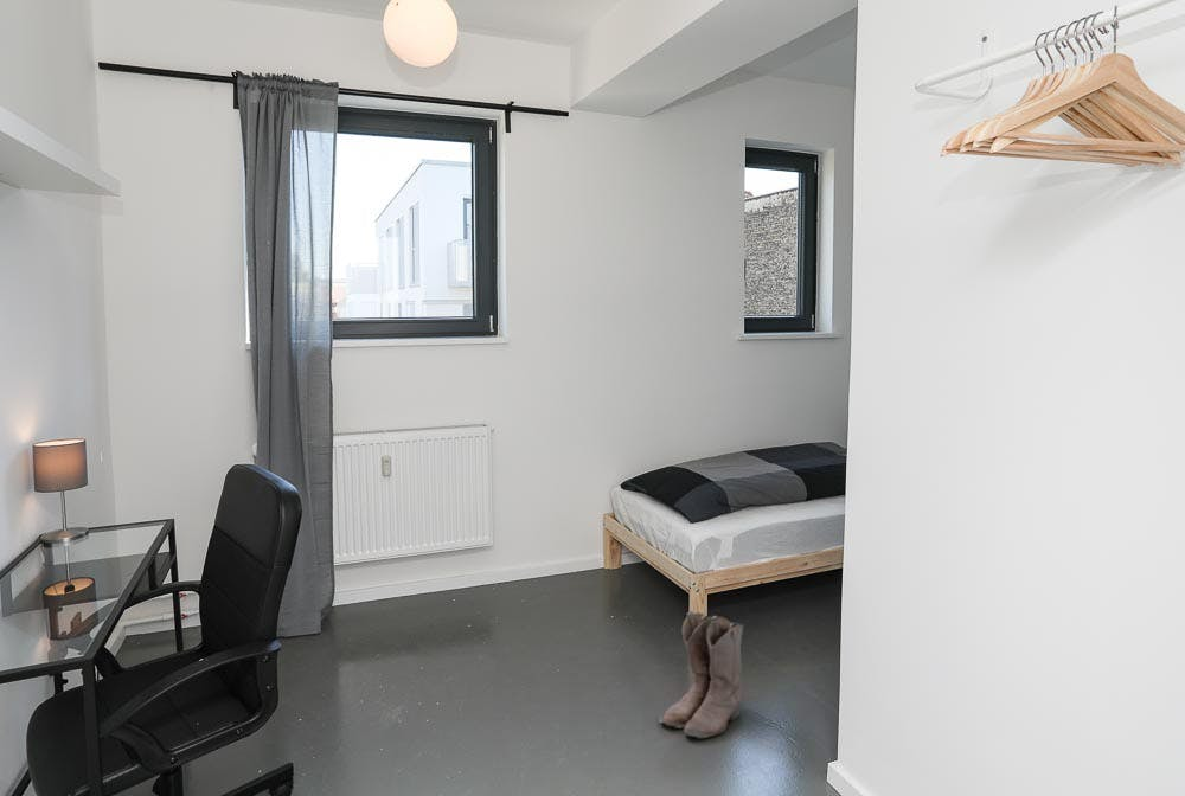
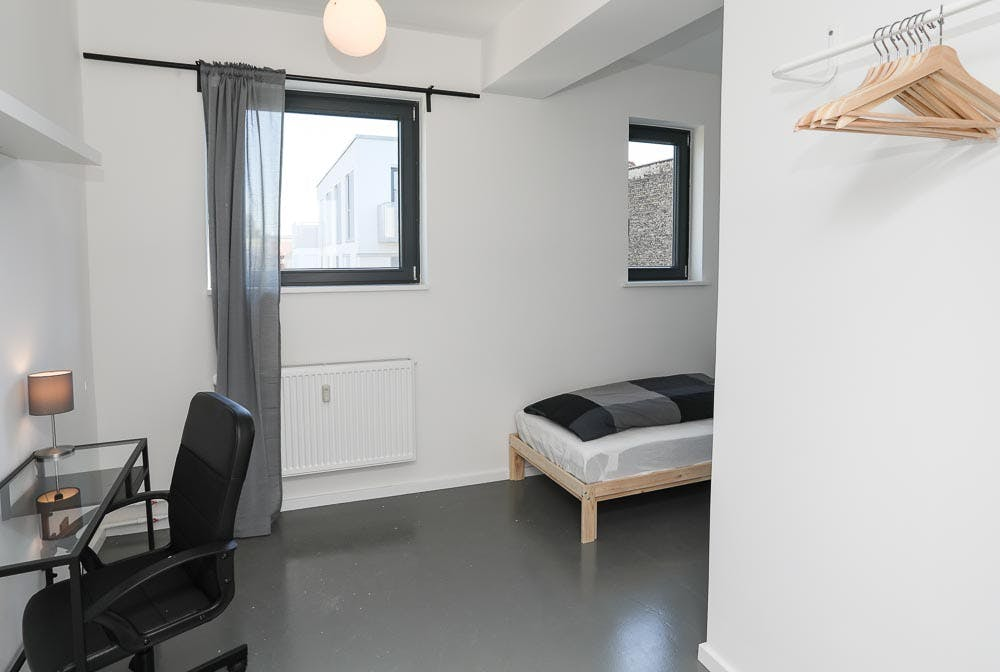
- boots (703, 668)
